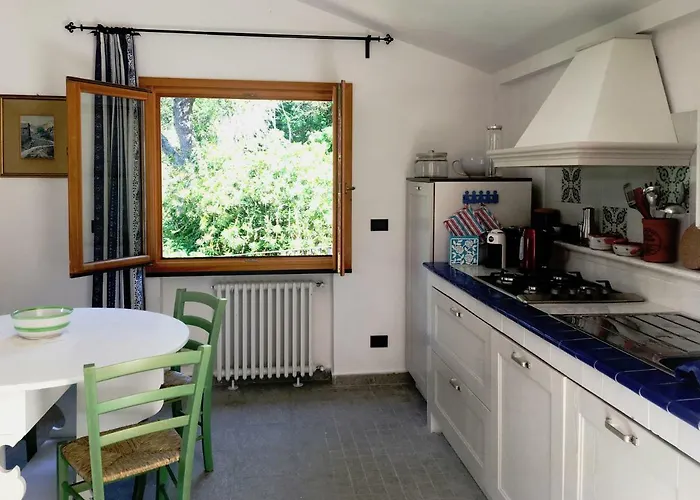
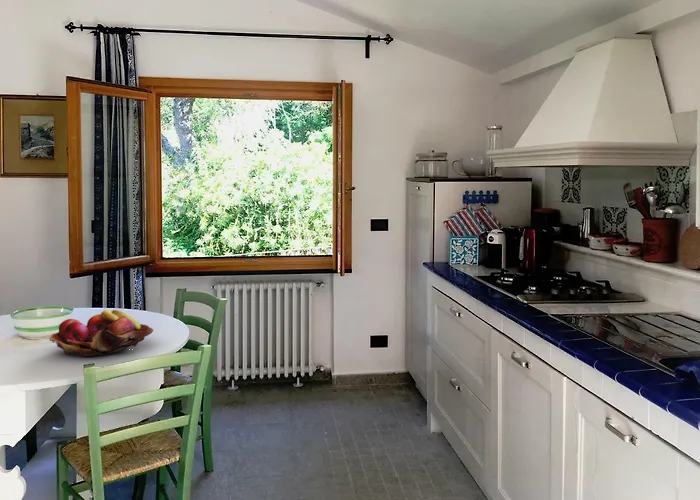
+ fruit basket (104, 330)
